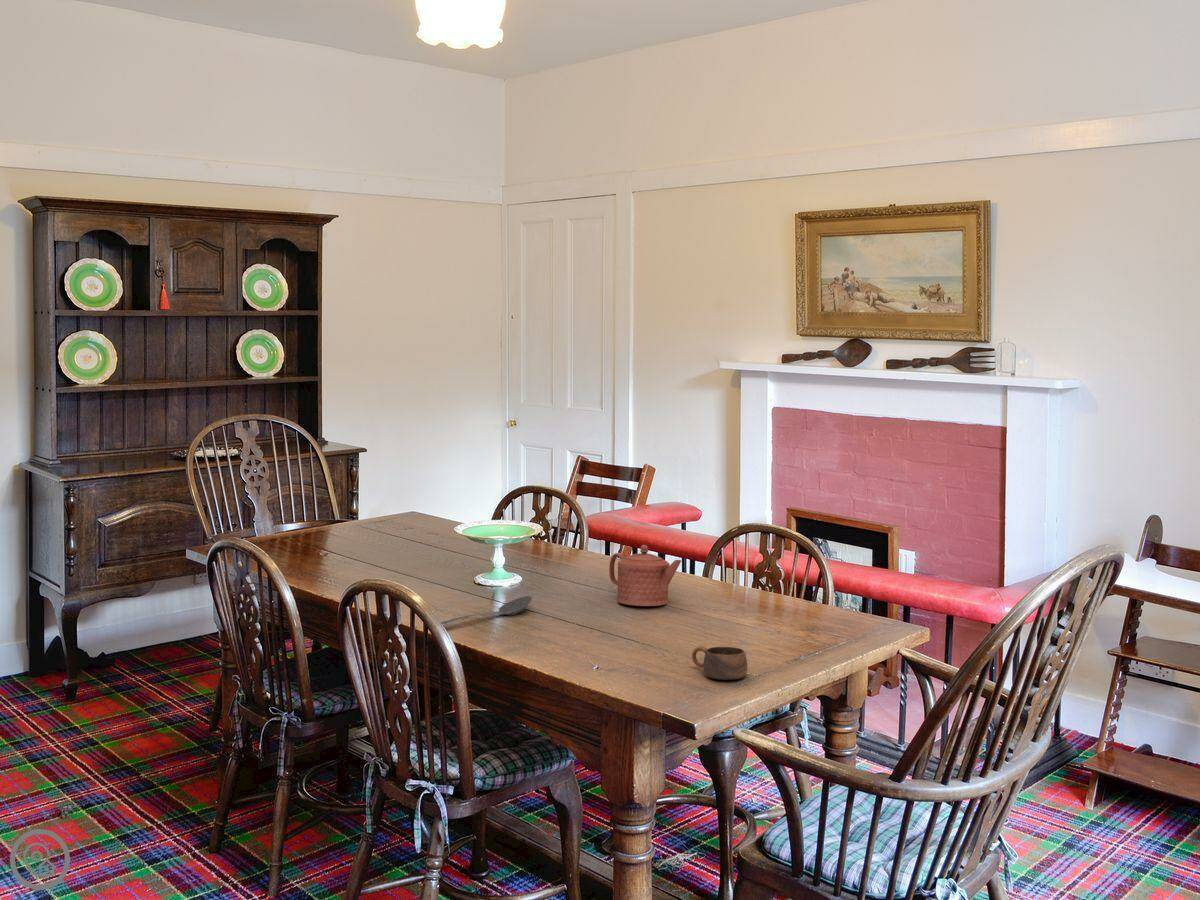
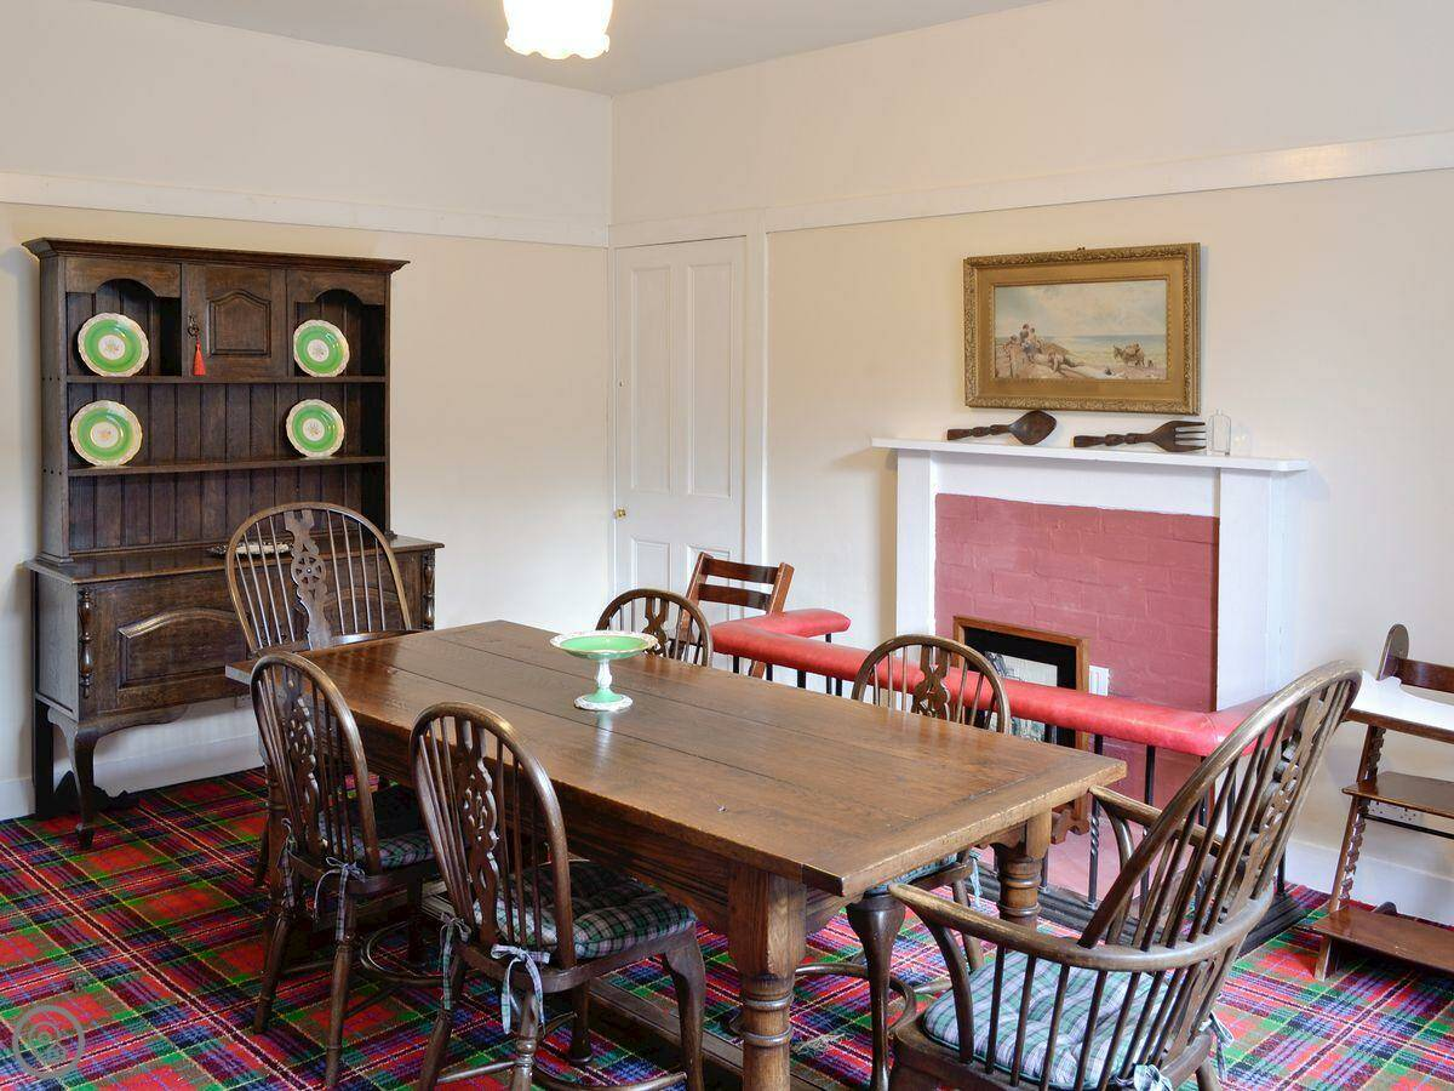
- stirrer (484, 613)
- cup (719, 661)
- teapot (643, 573)
